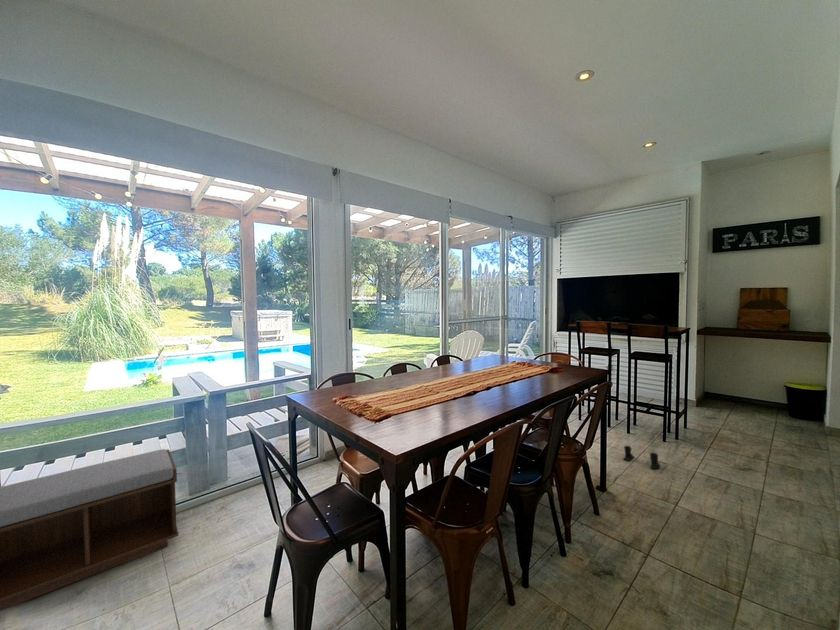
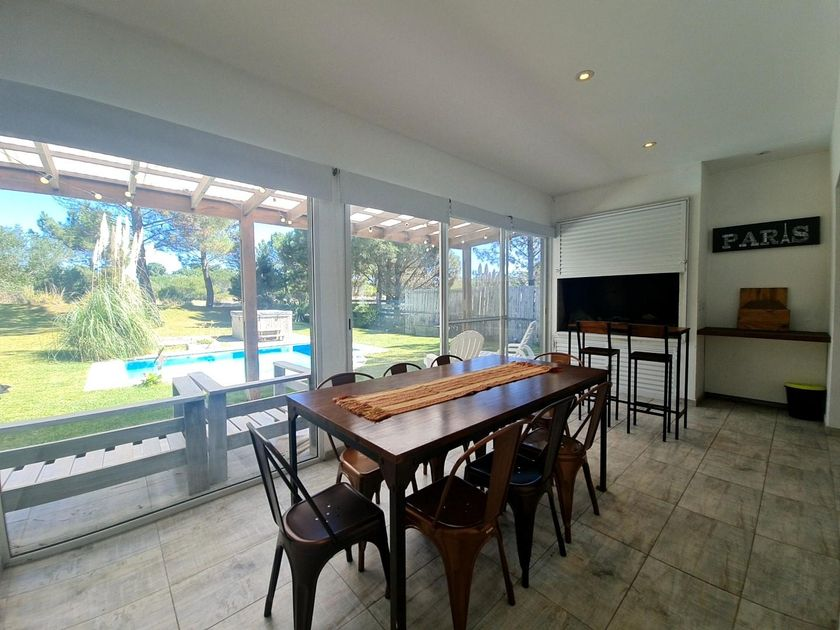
- boots (633, 457)
- bench (87, 518)
